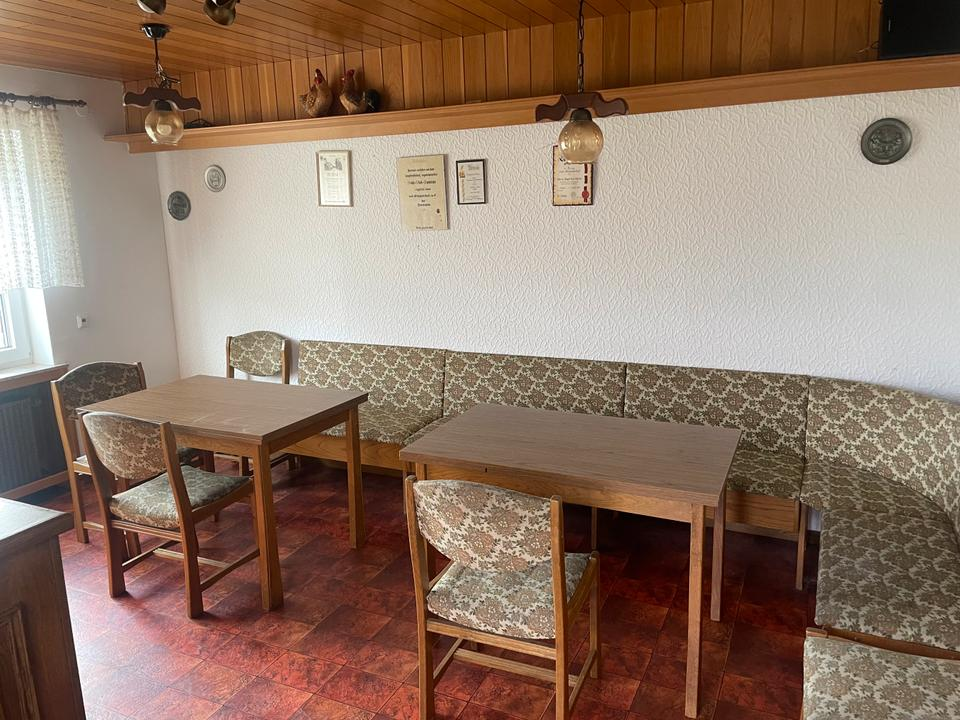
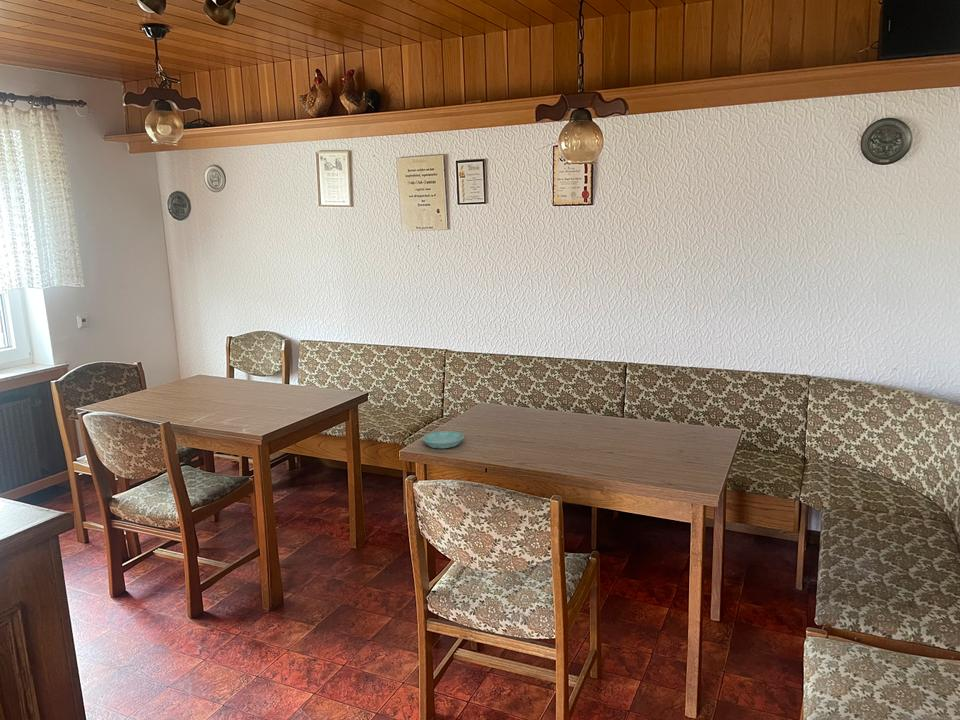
+ saucer (443, 440)
